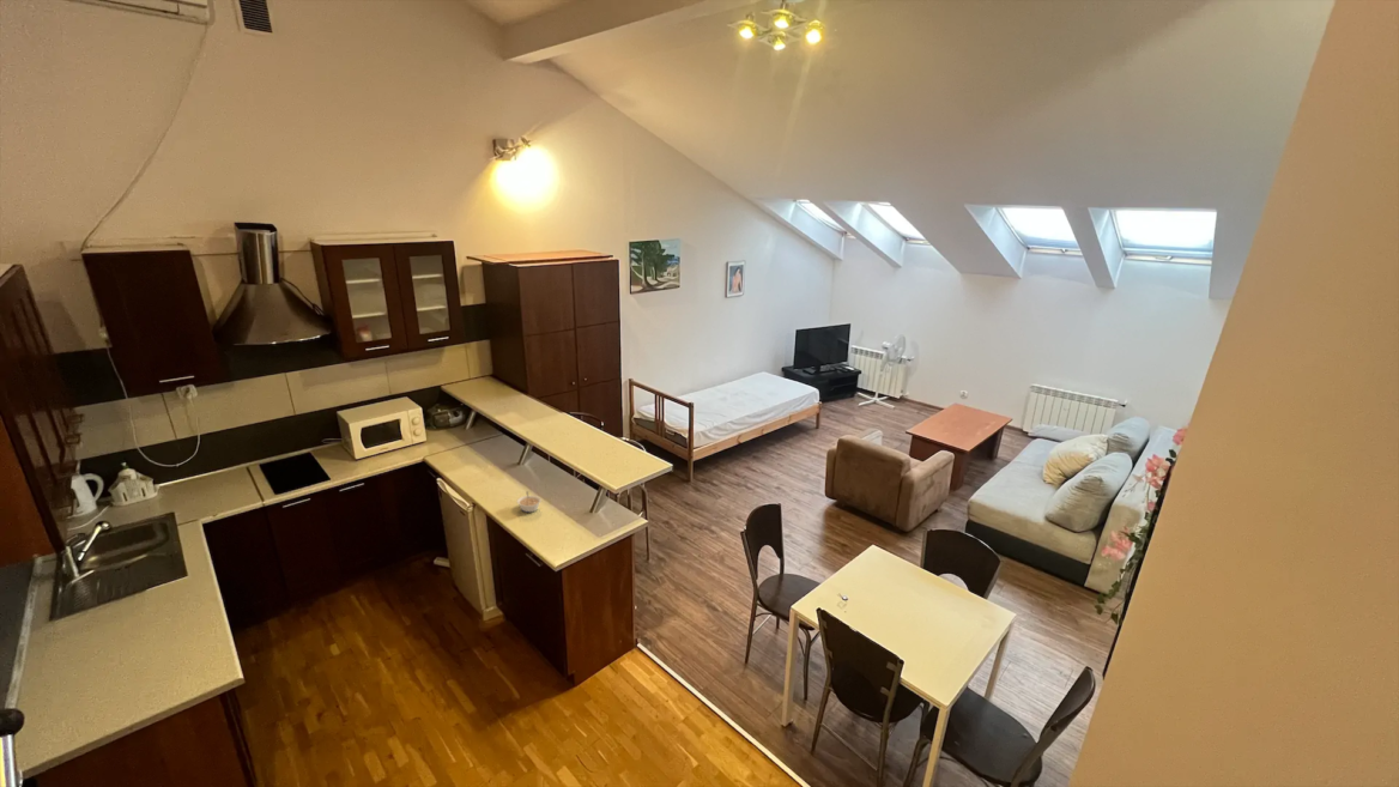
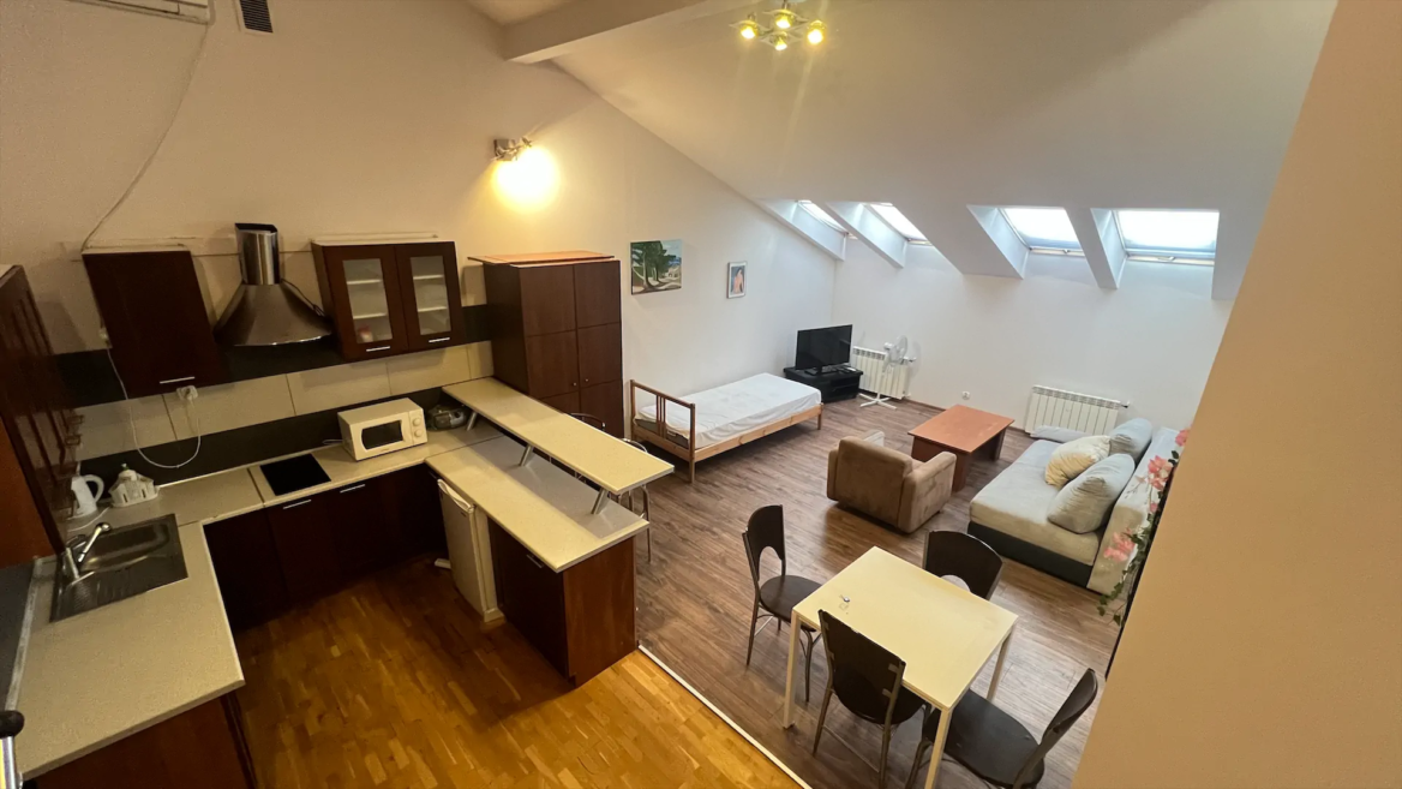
- legume (528, 503)
